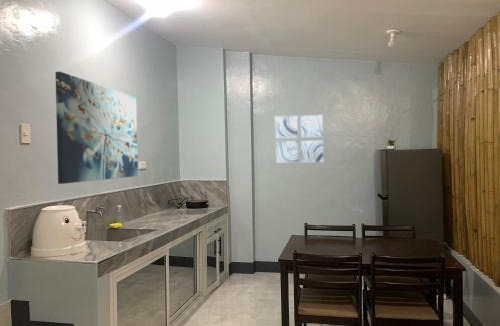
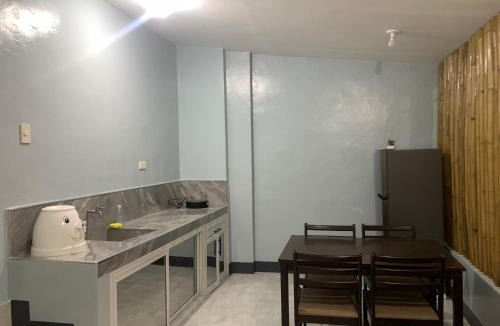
- wall art (103, 133)
- wall art (298, 138)
